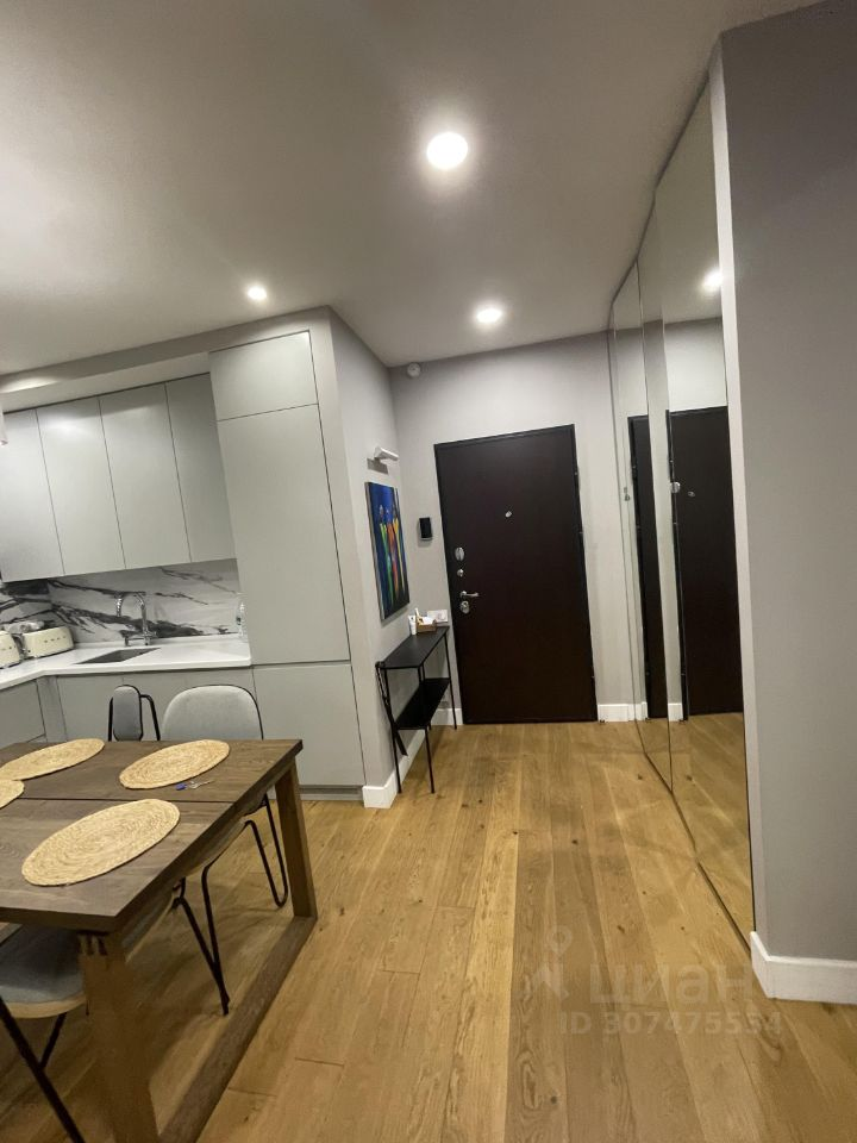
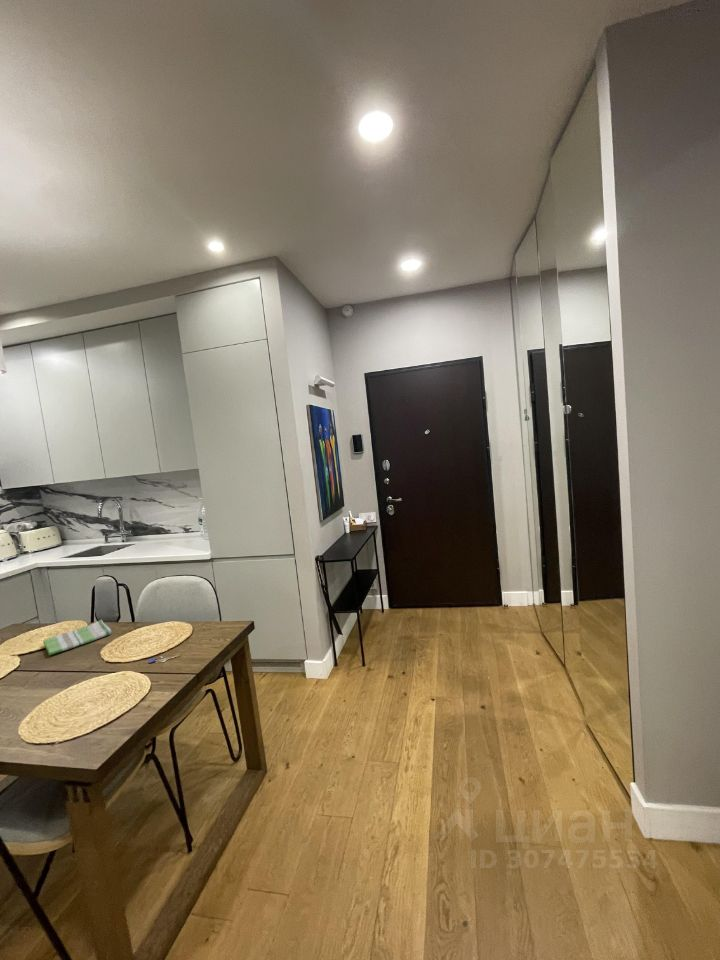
+ dish towel (77, 636)
